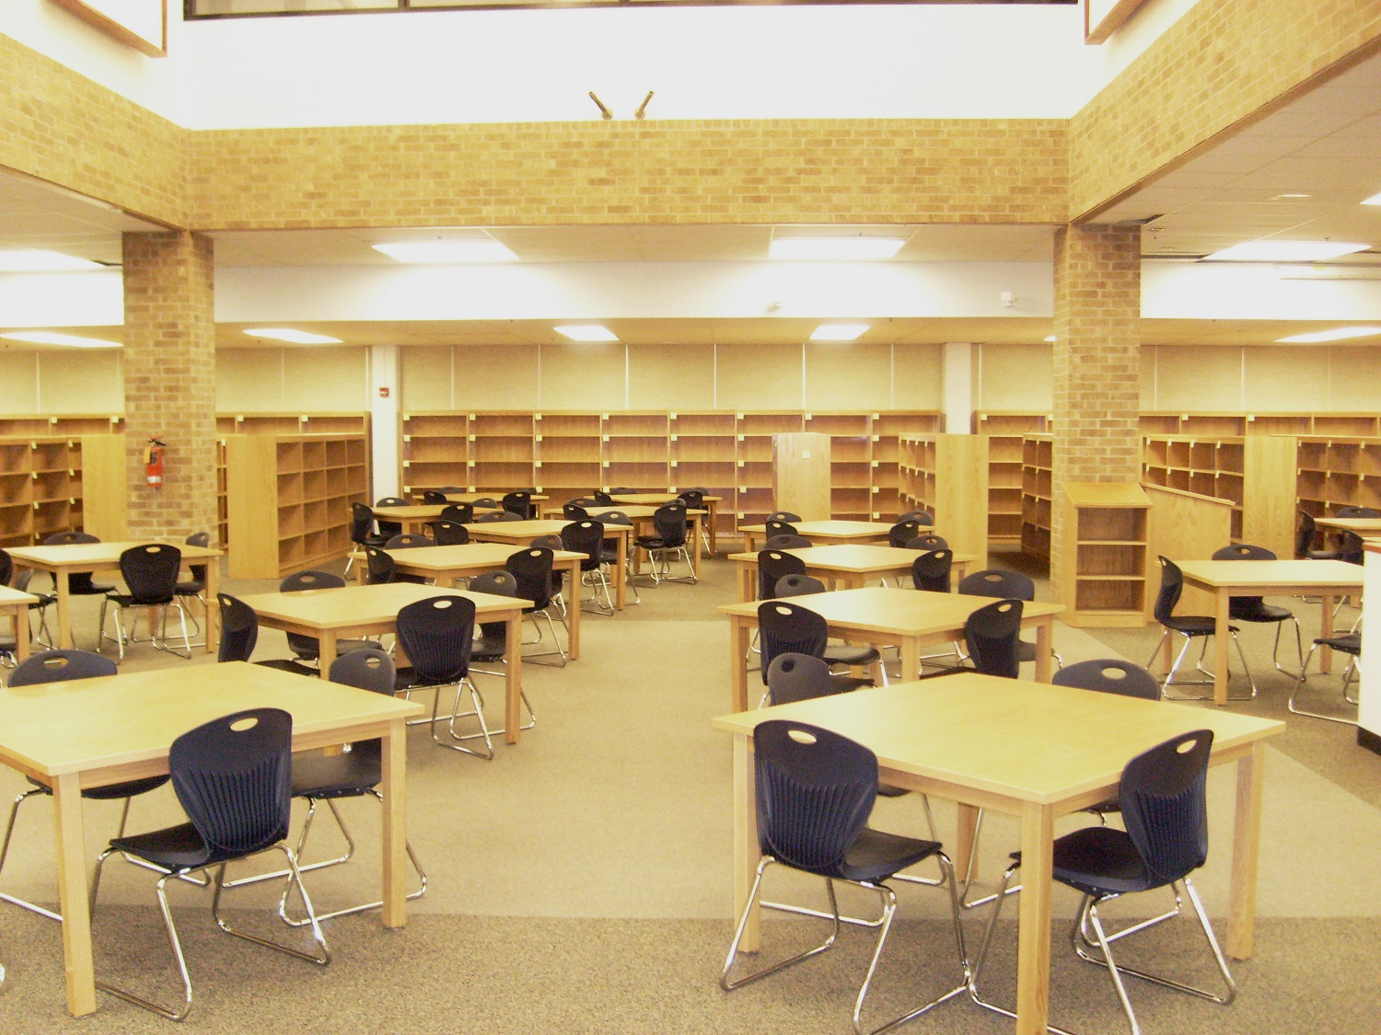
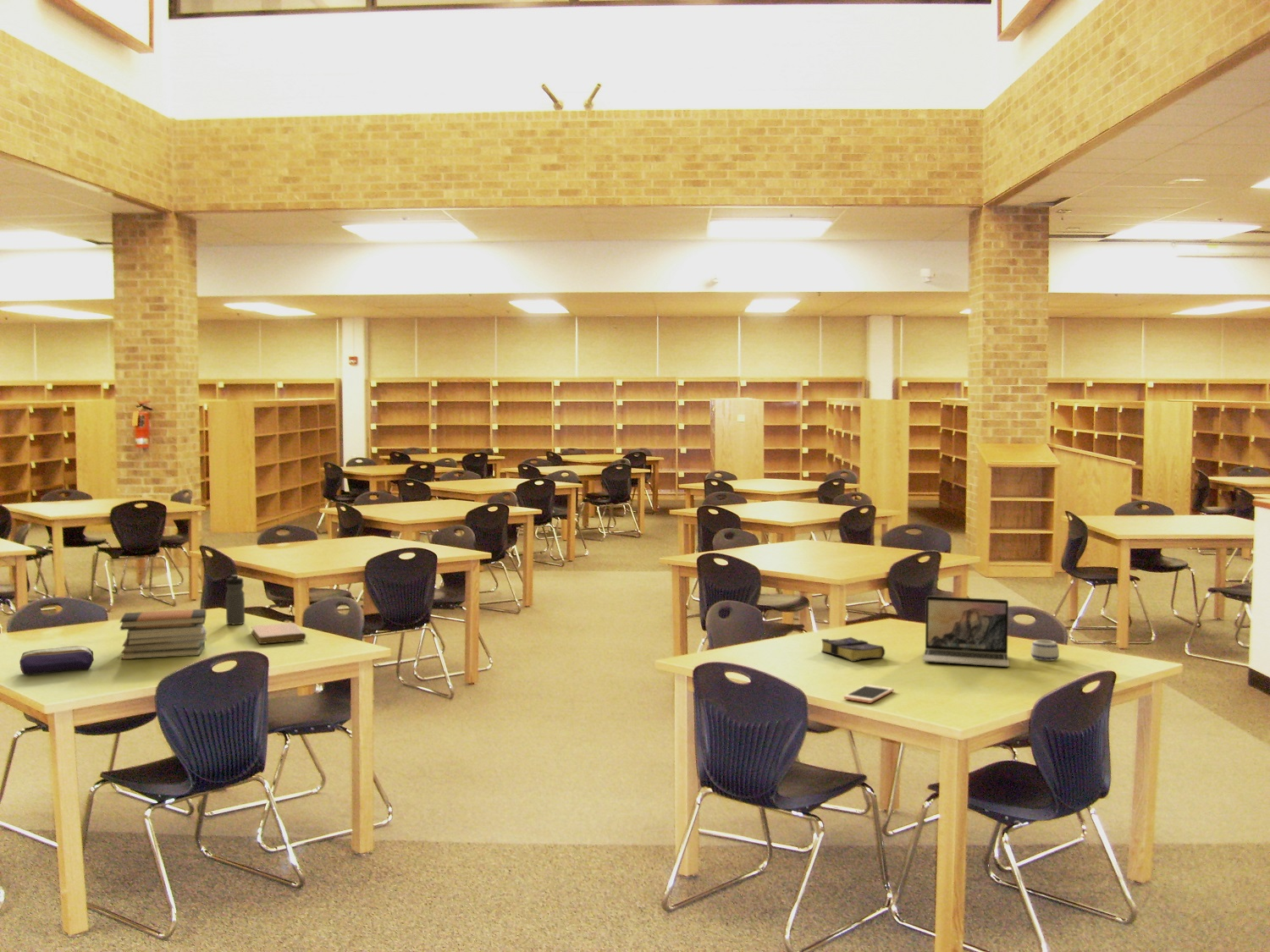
+ laptop (966, 630)
+ water bottle (235, 599)
+ pencil case (58, 659)
+ book (853, 648)
+ notebook (278, 632)
+ cell phone (869, 693)
+ mug (1045, 649)
+ book stack (165, 634)
